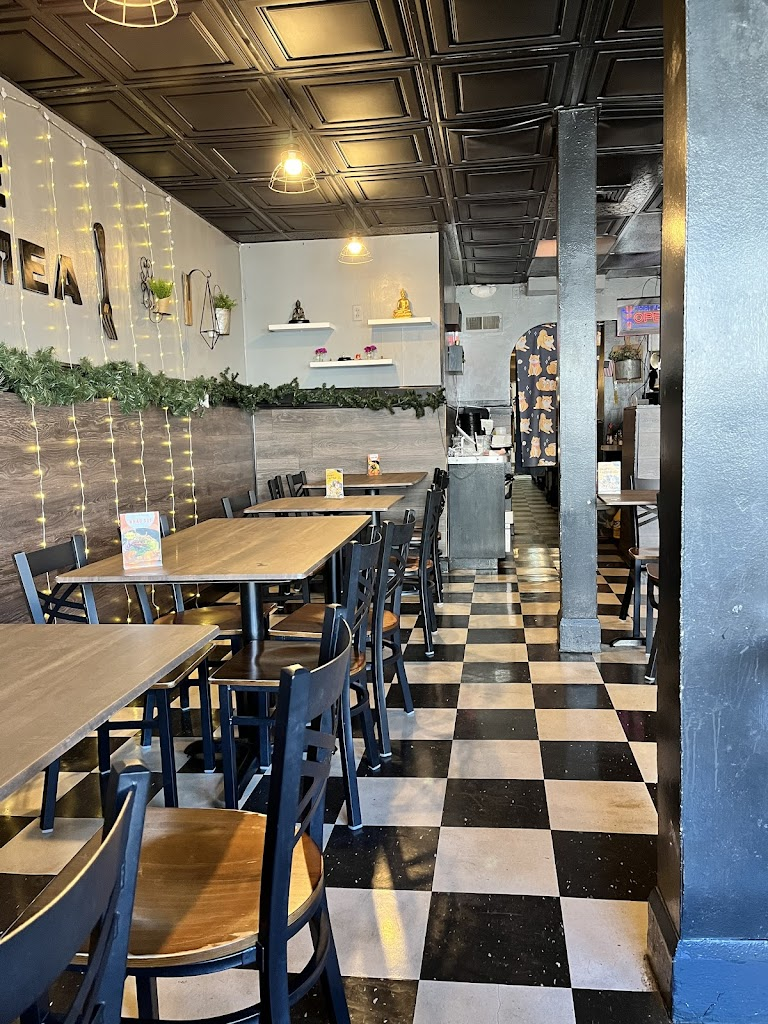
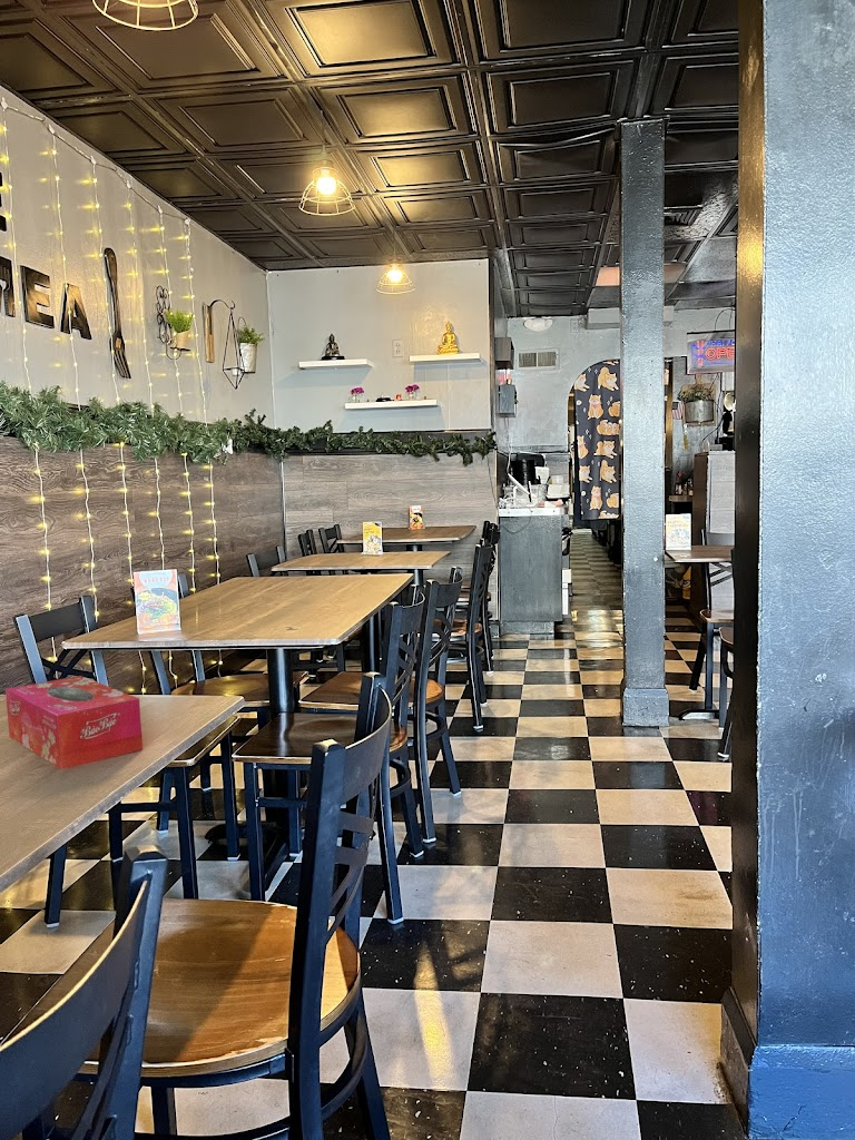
+ tissue box (71, 718)
